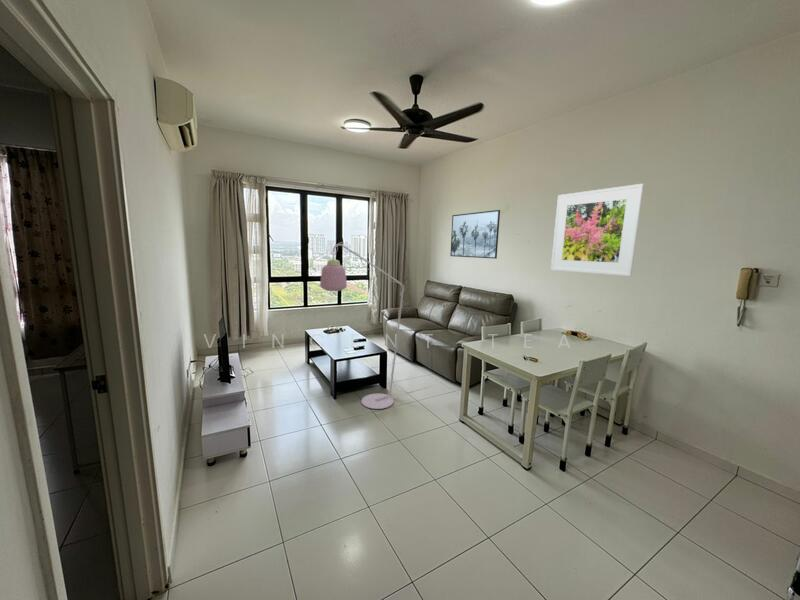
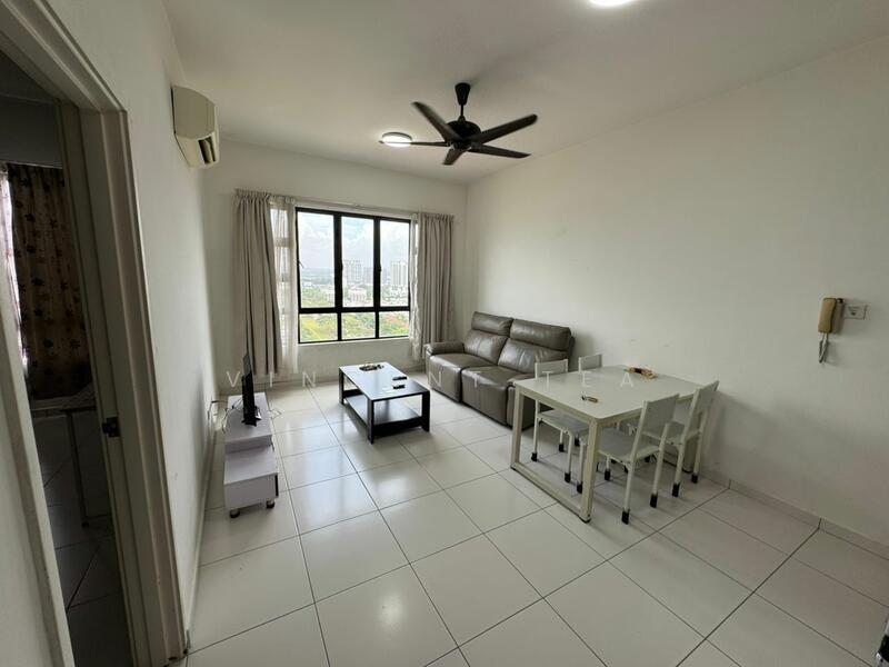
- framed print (472, 235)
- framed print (591, 232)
- floor lamp (396, 326)
